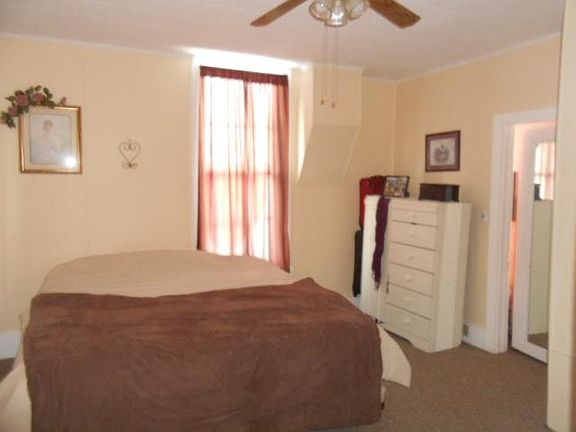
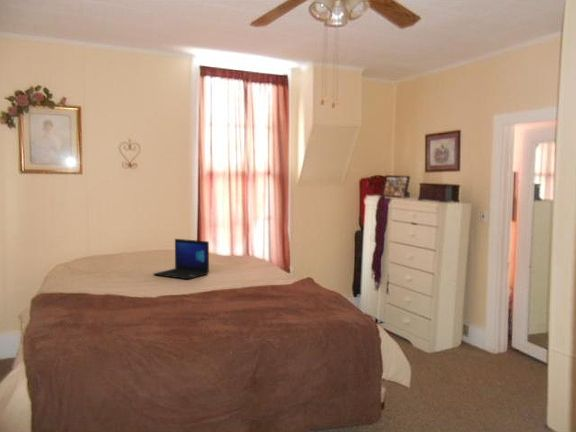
+ laptop (181, 258)
